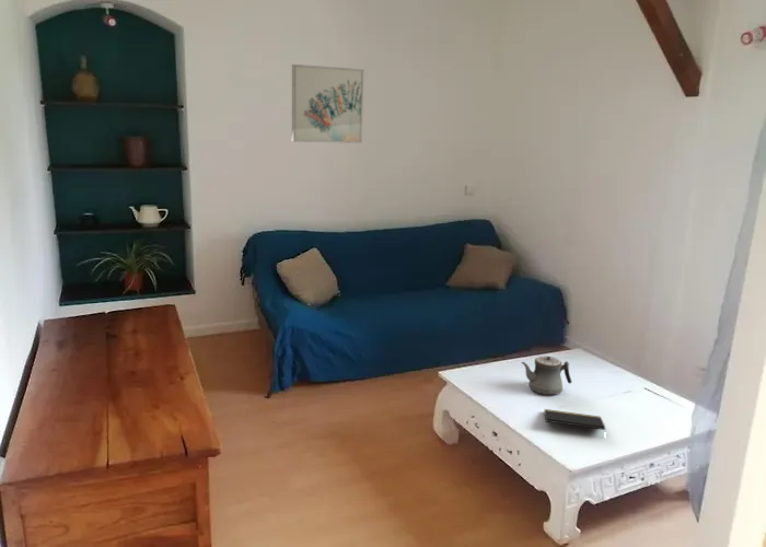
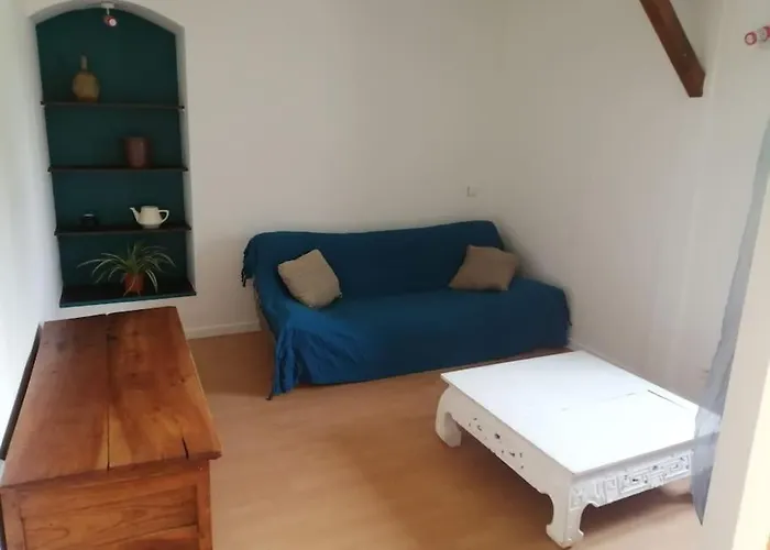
- teapot (546, 373)
- wall art (327, 105)
- notepad (573, 419)
